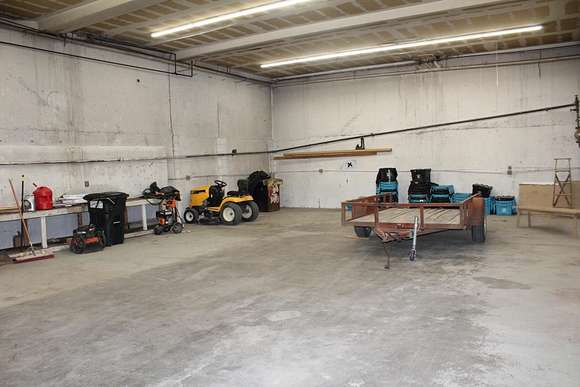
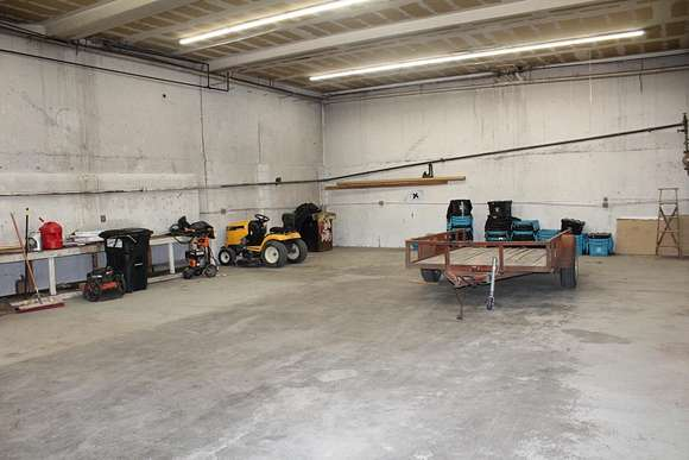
- bench (553, 214)
